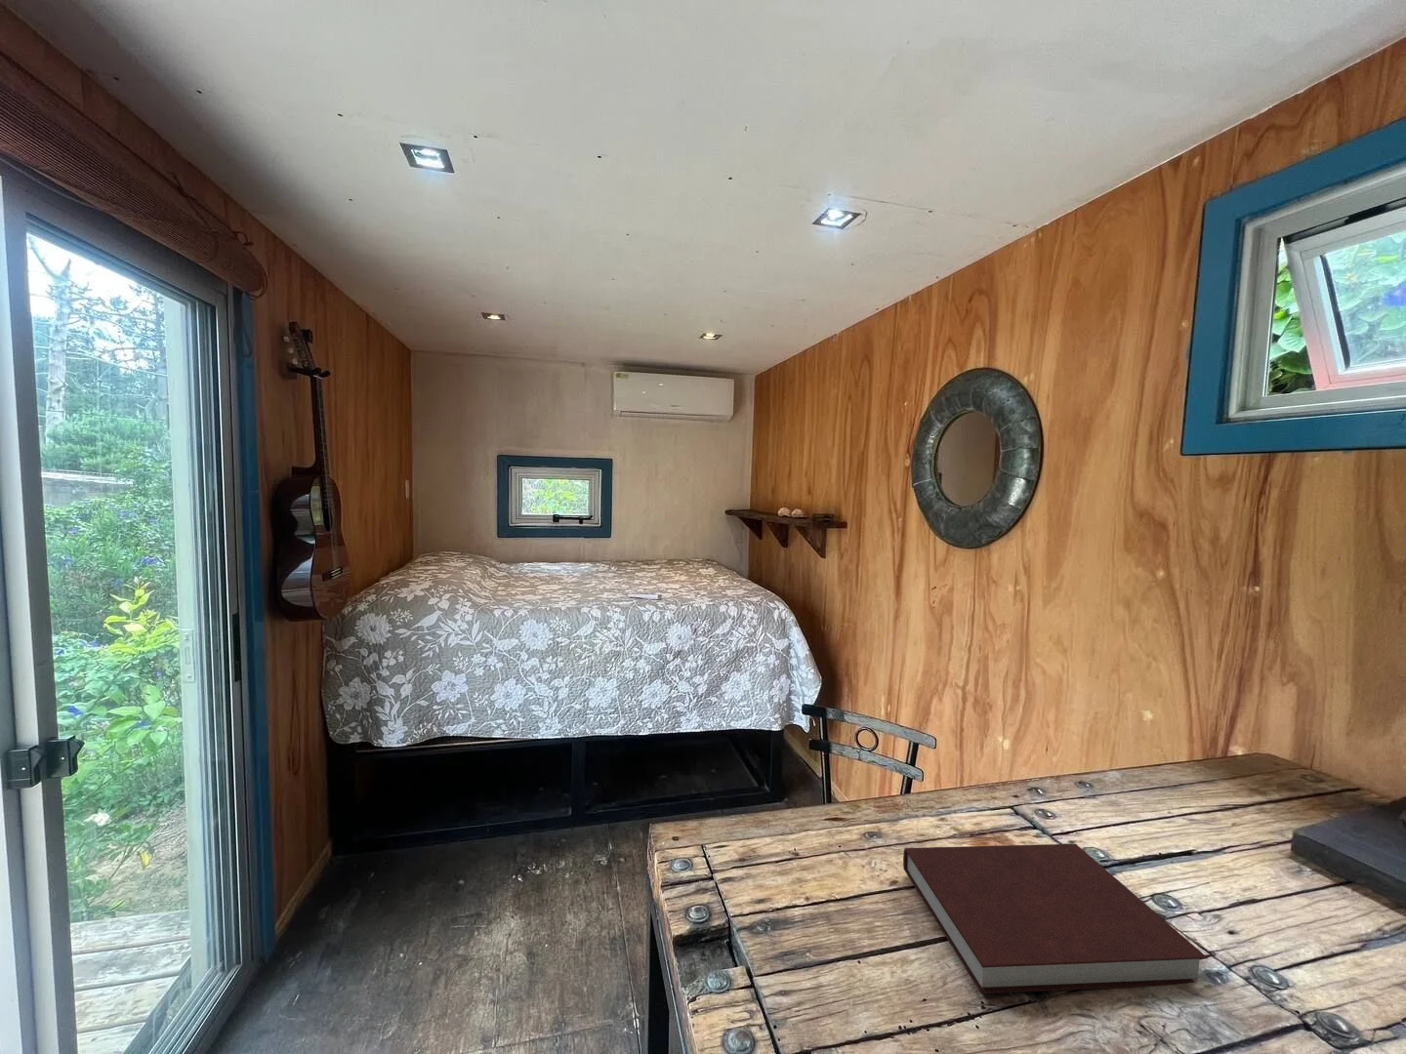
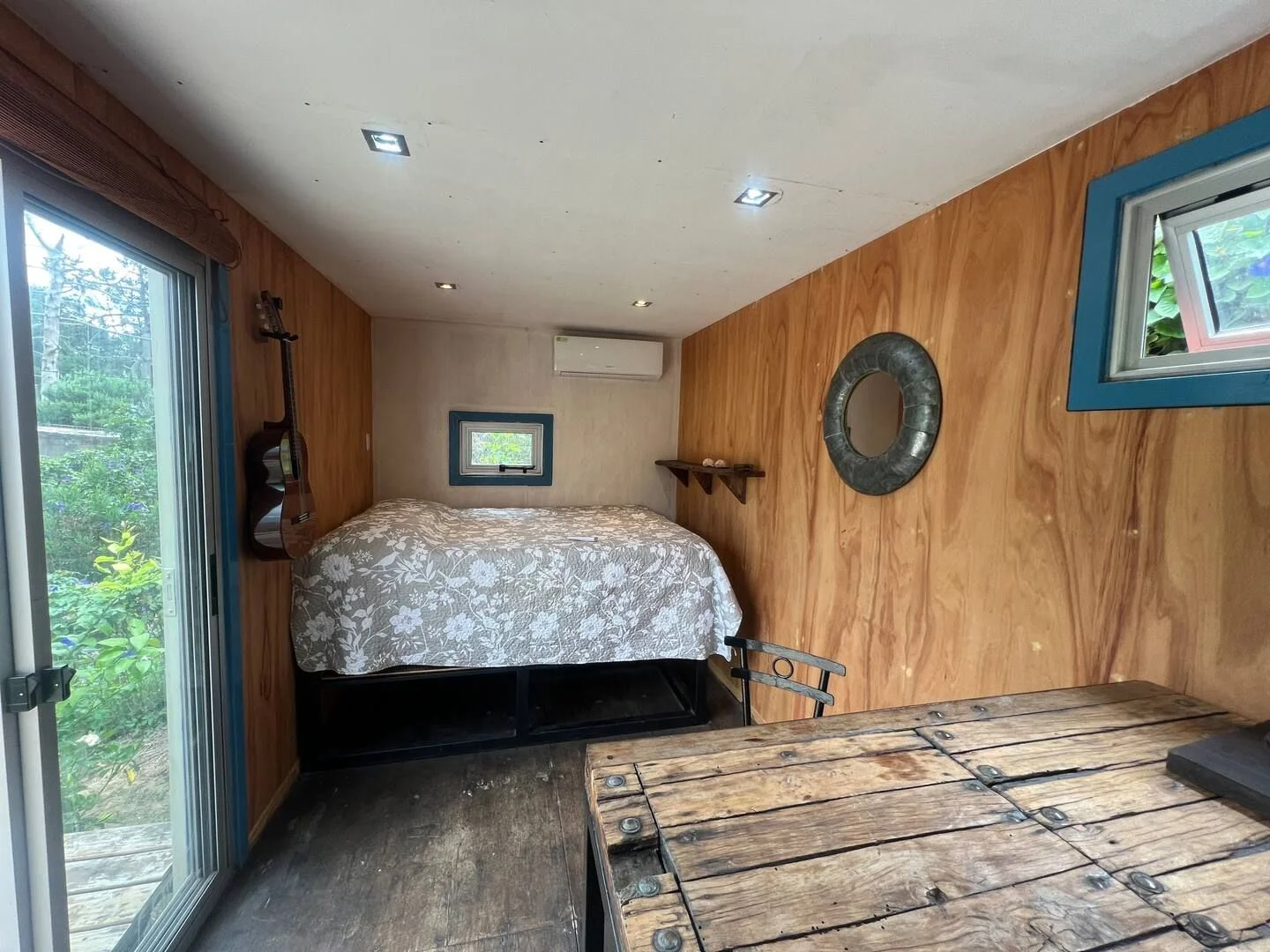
- notebook (1035, 907)
